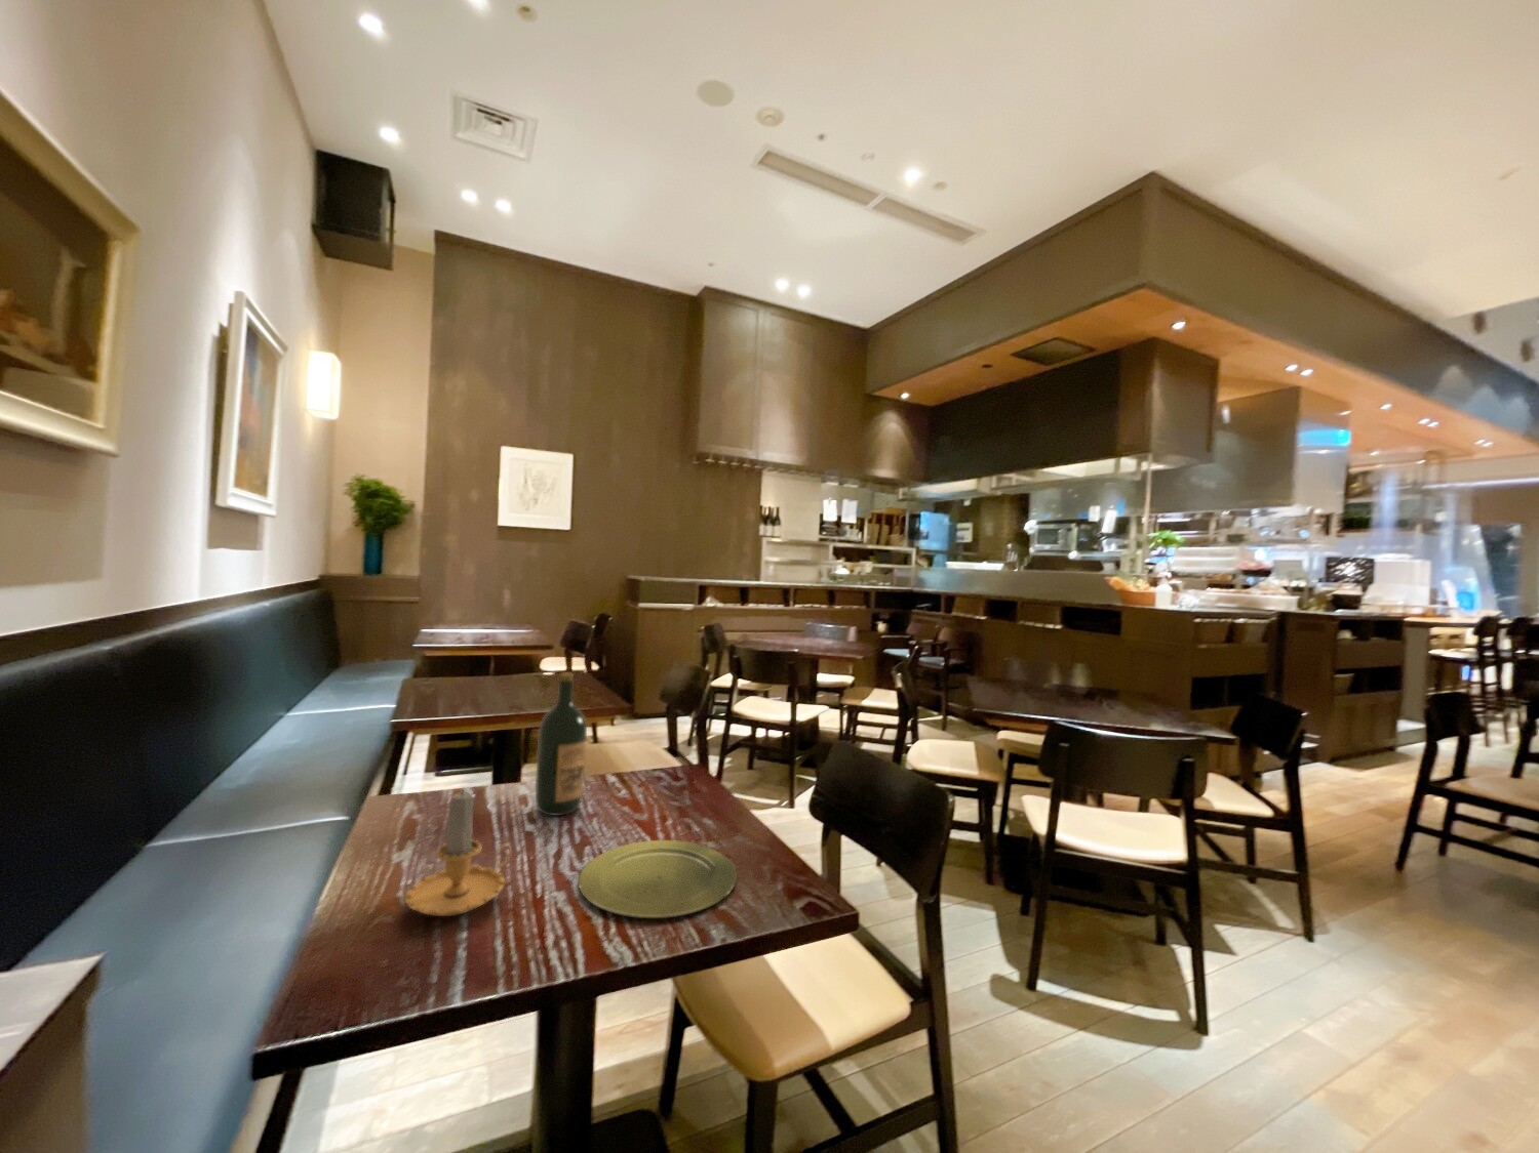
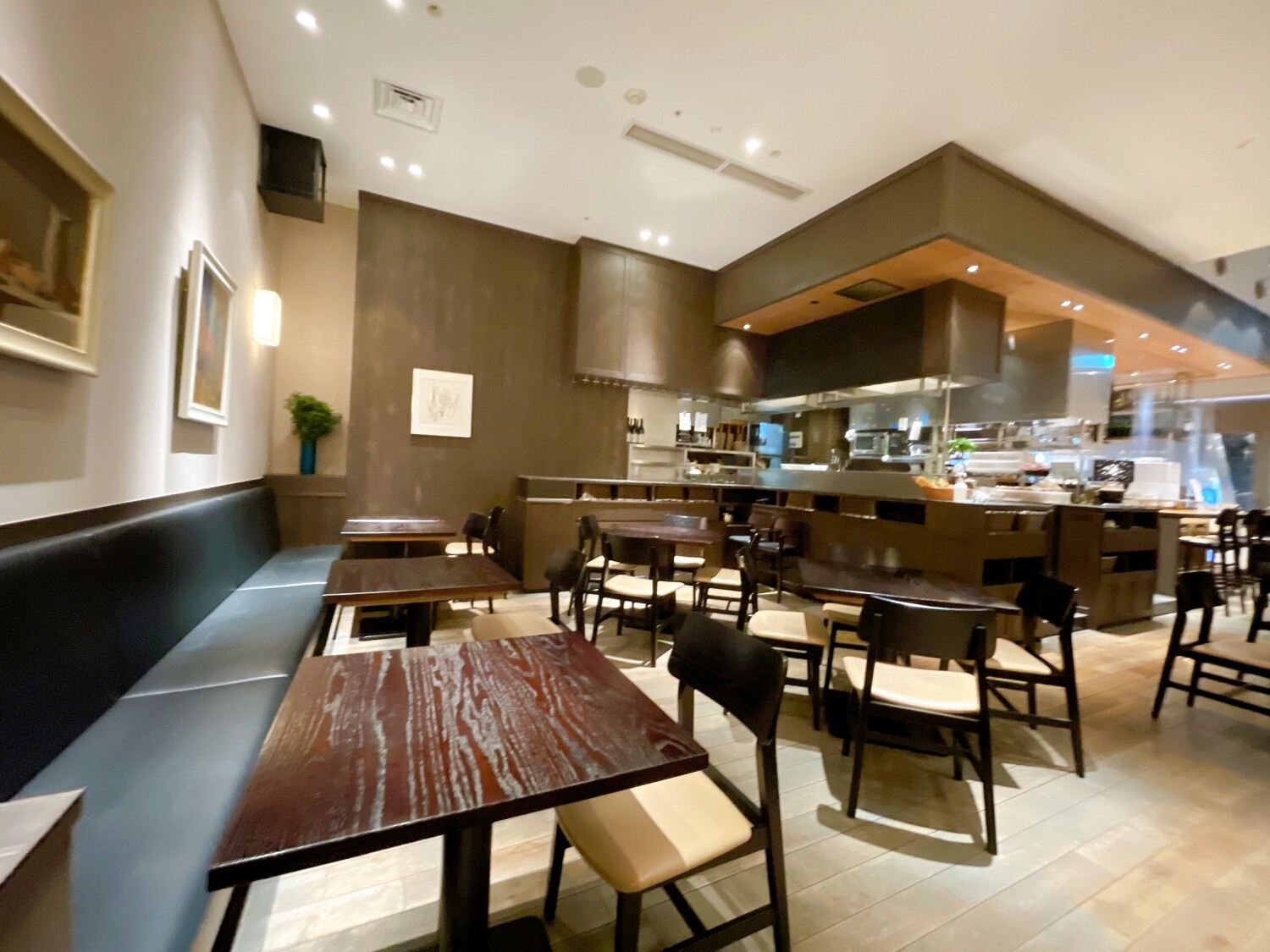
- candle (468, 842)
- wine bottle (562, 741)
- plate (659, 876)
